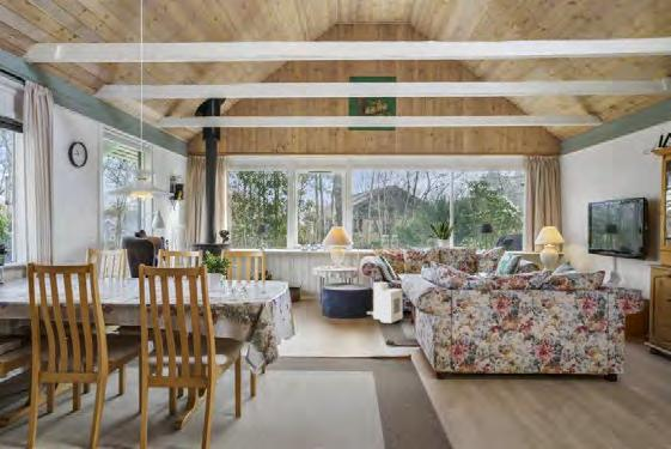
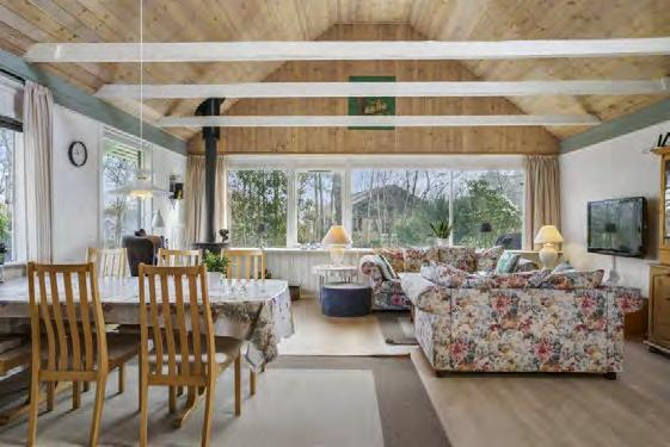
- air purifier (382, 301)
